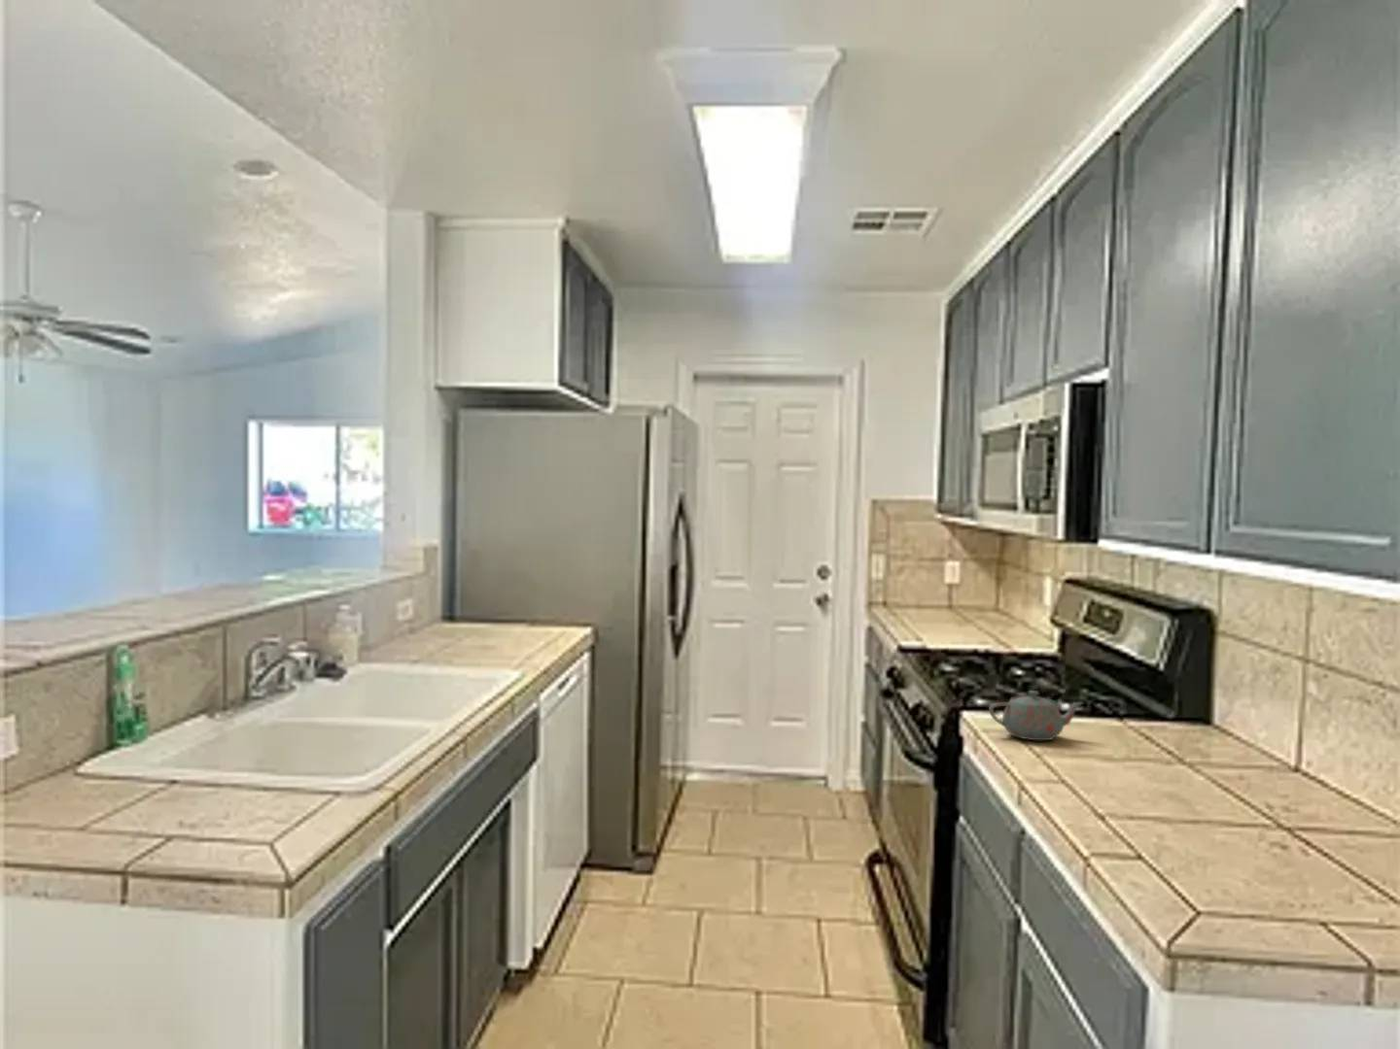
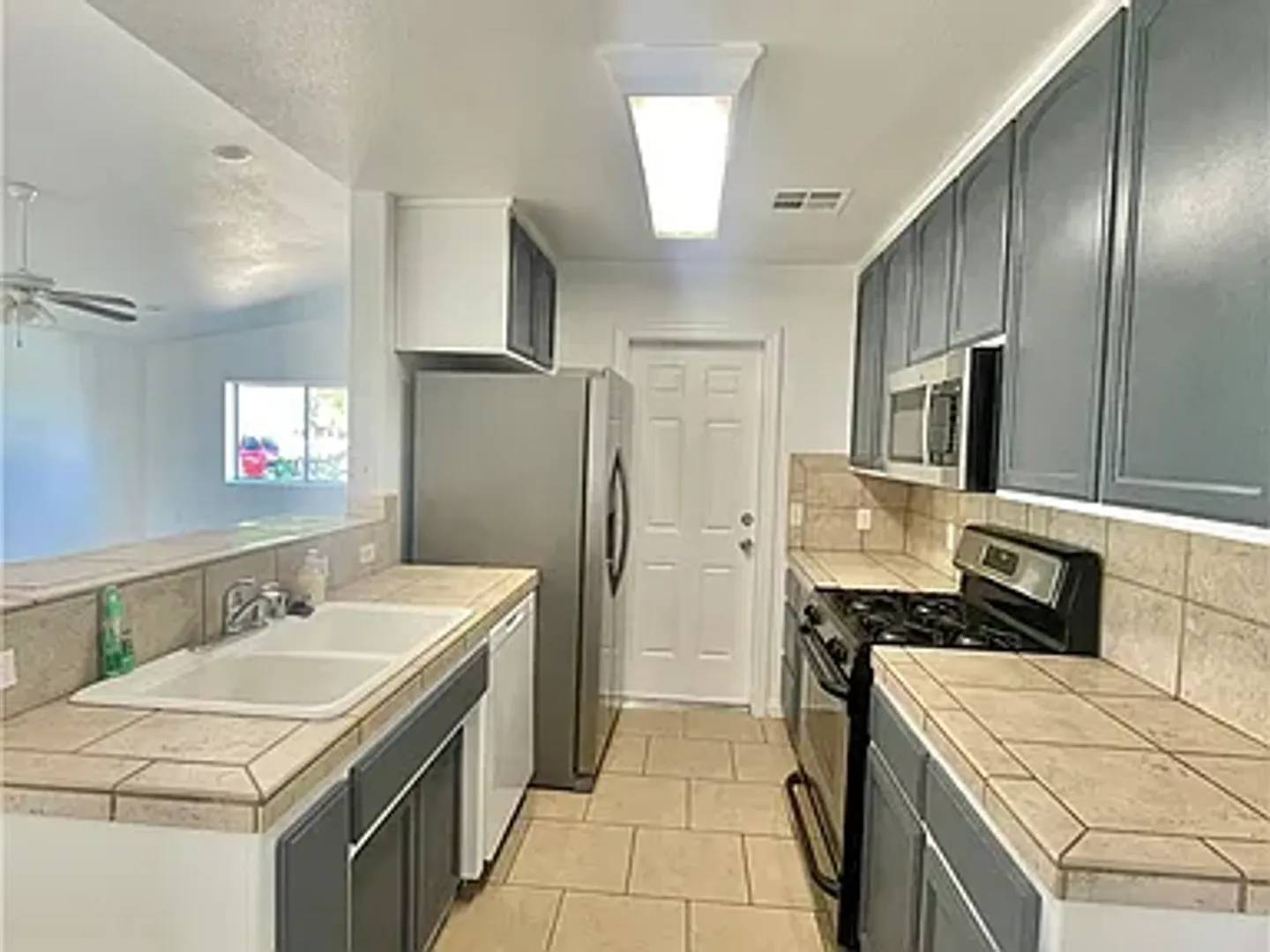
- teapot (1035, 713)
